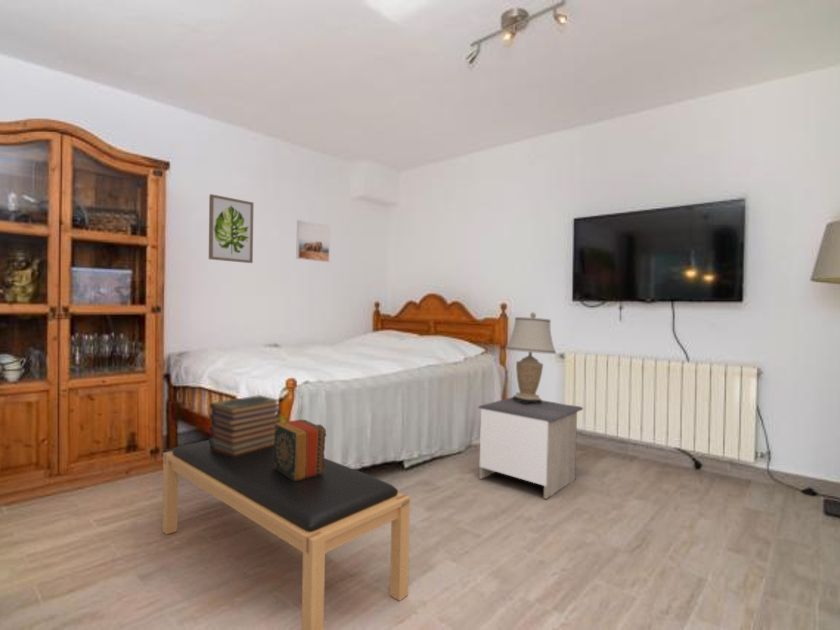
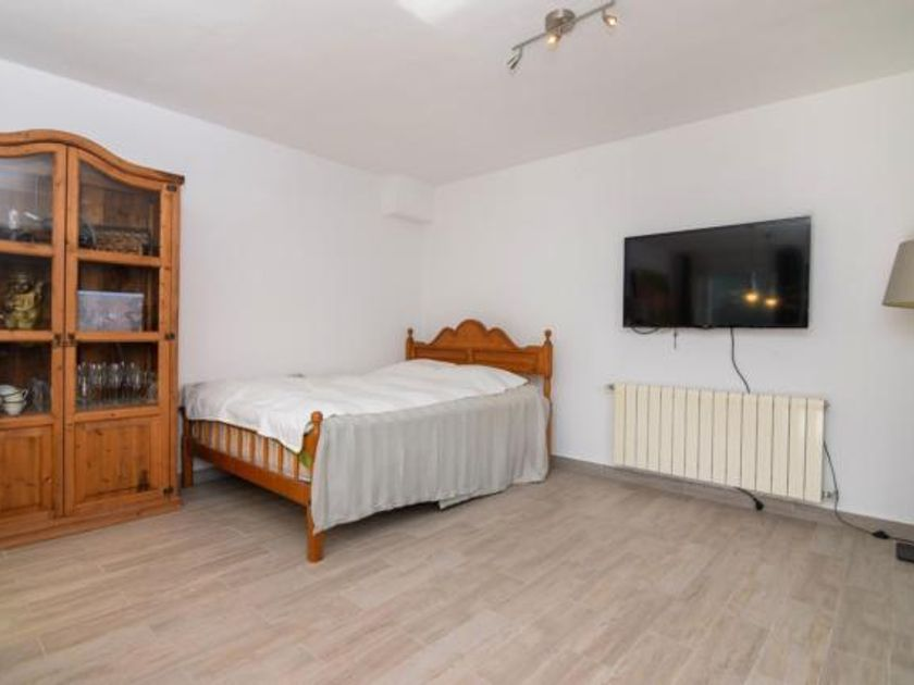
- table lamp (528, 357)
- nightstand (530, 442)
- bench (272, 510)
- wall art (231, 230)
- decorative box (300, 447)
- book stack (245, 423)
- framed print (313, 241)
